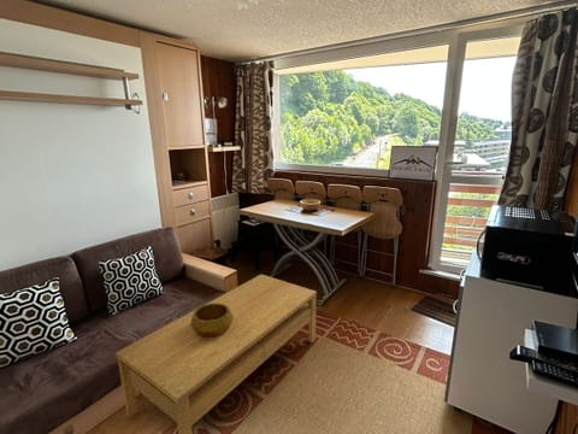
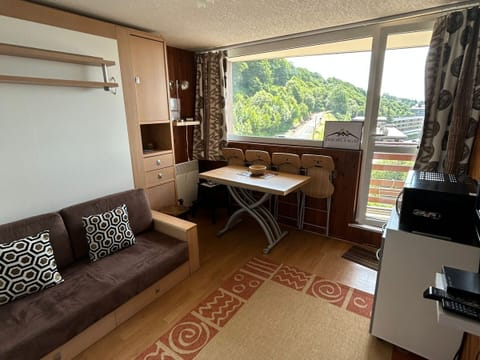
- coffee table (234, 345)
- decorative bowl (212, 318)
